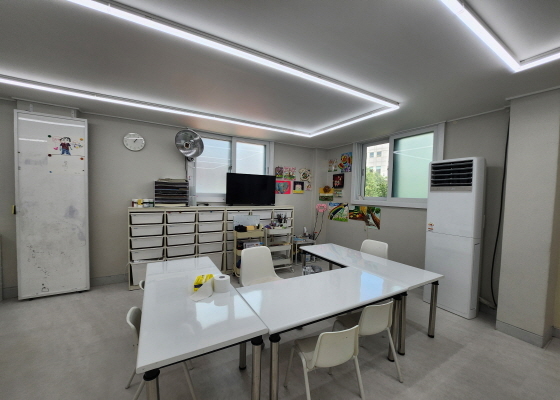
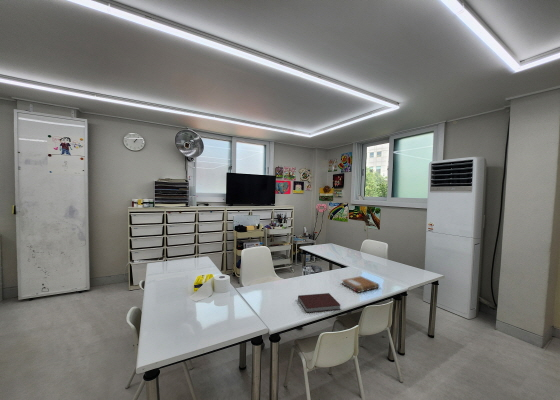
+ notebook (318, 302)
+ notebook (359, 284)
